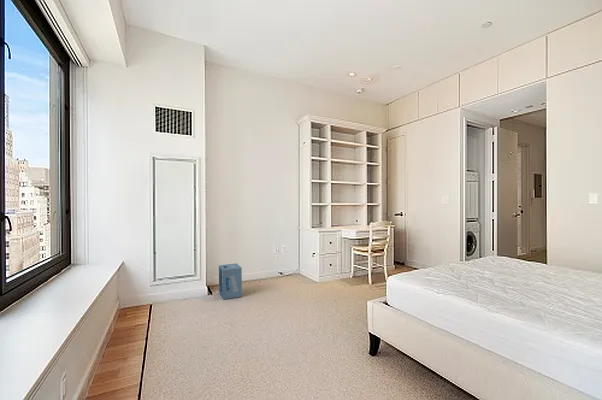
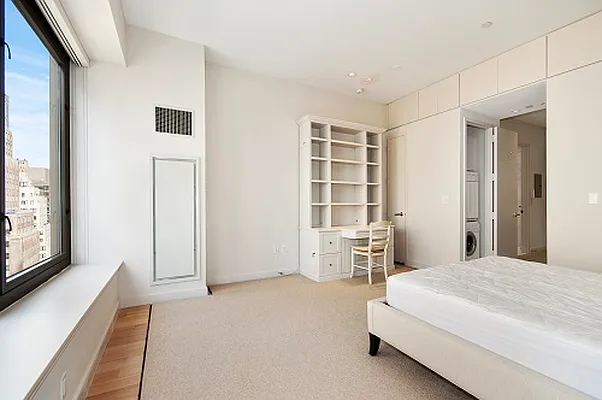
- cardboard box (230, 280)
